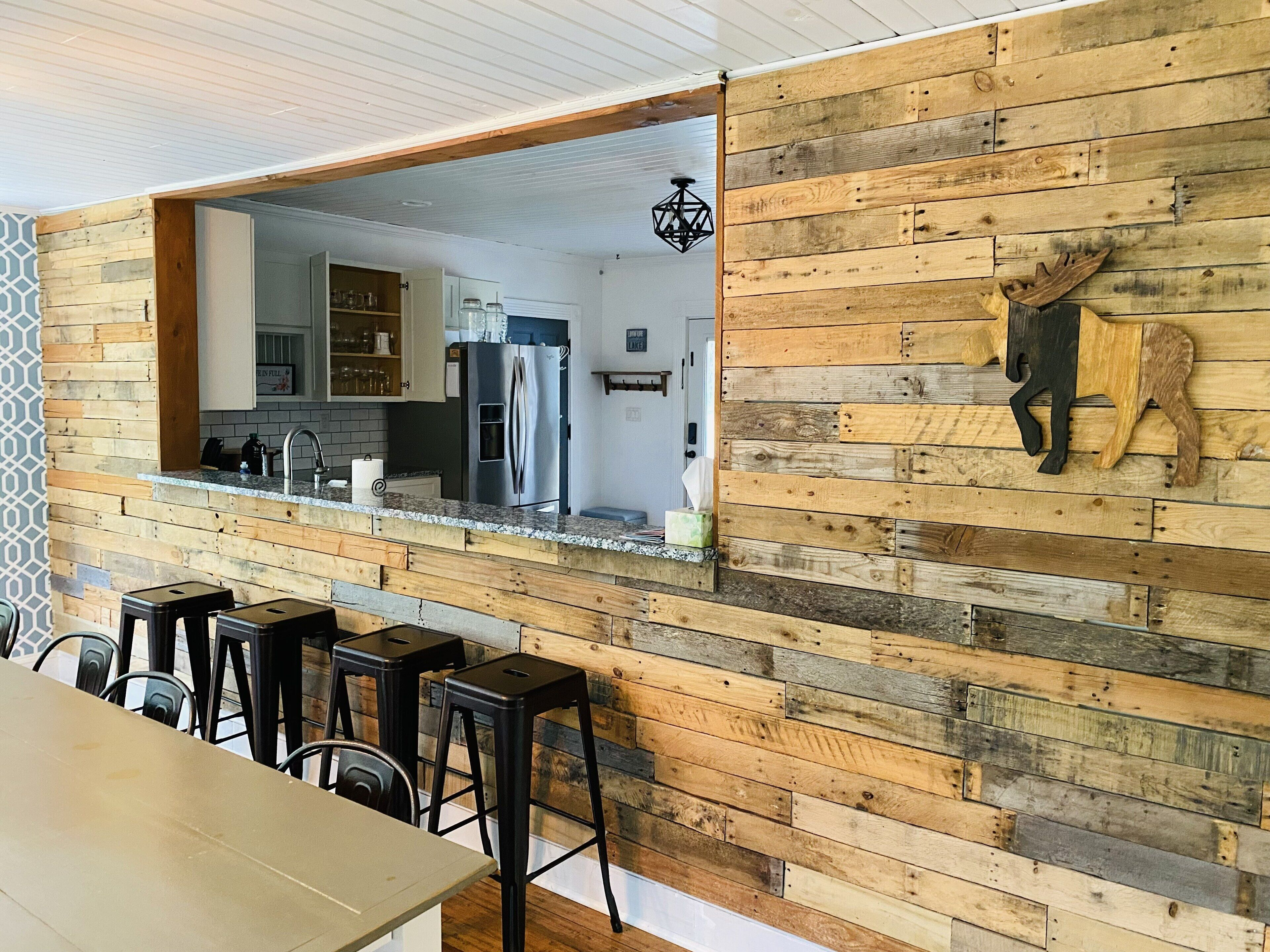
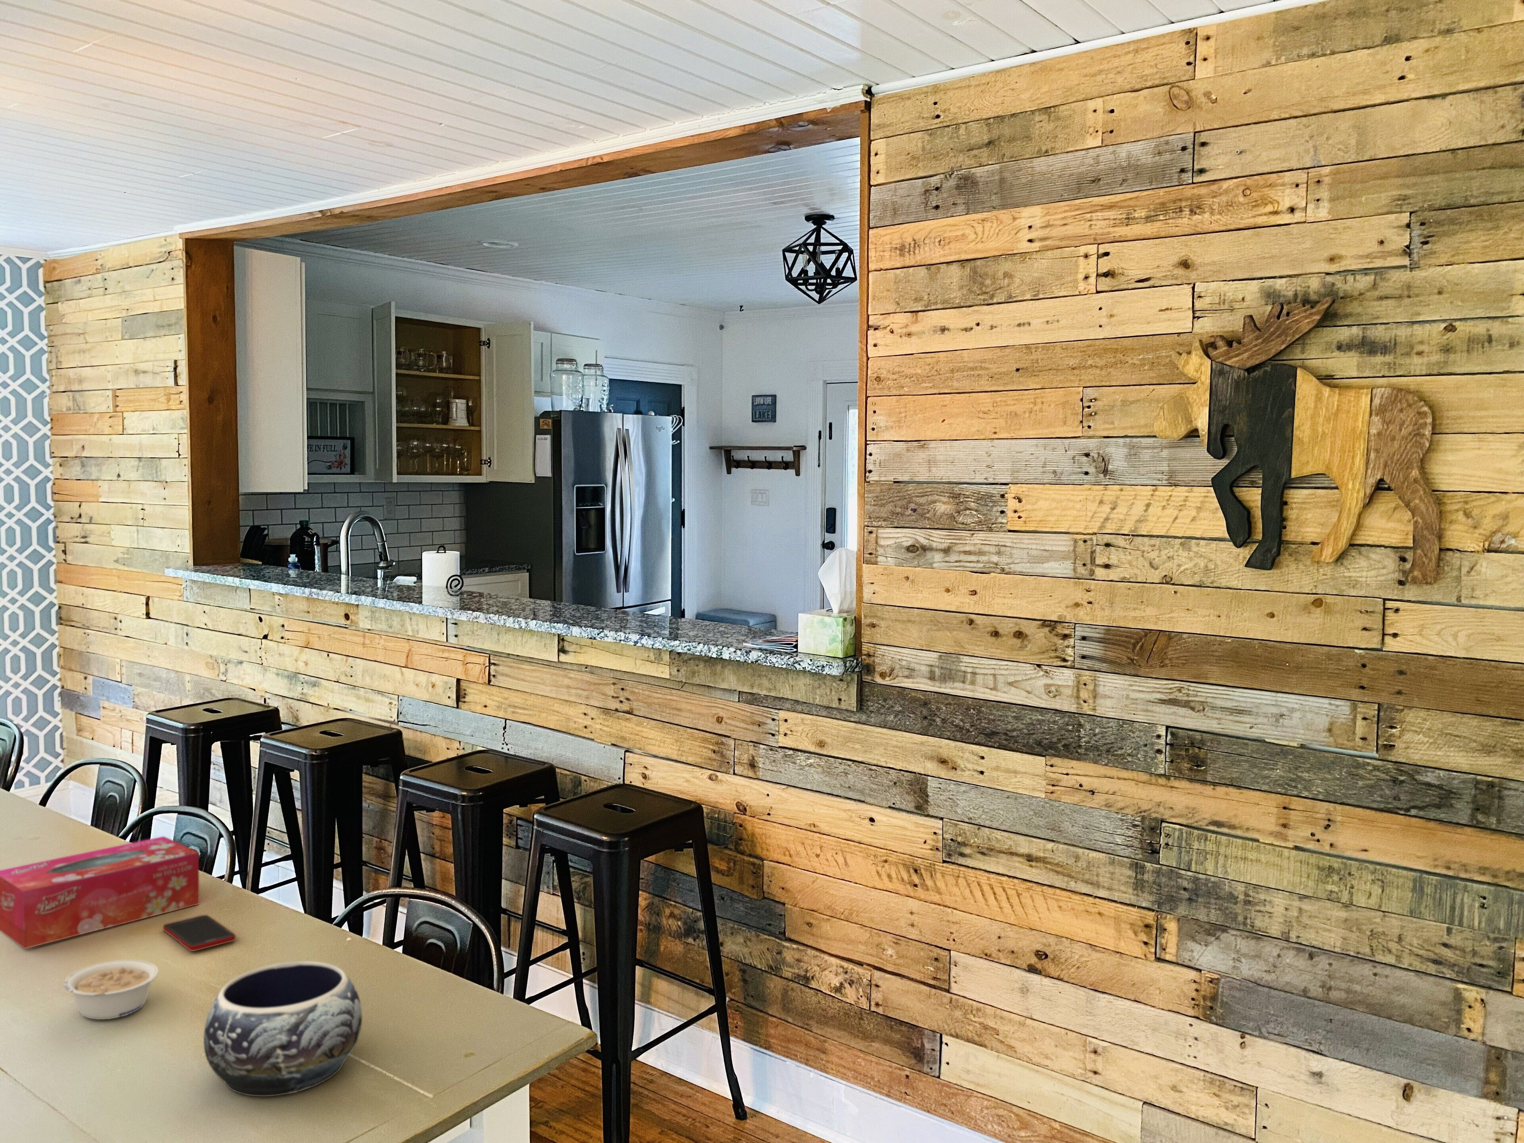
+ cell phone (199, 932)
+ legume (114, 989)
+ tissue box (100, 888)
+ decorative bowl (284, 1027)
